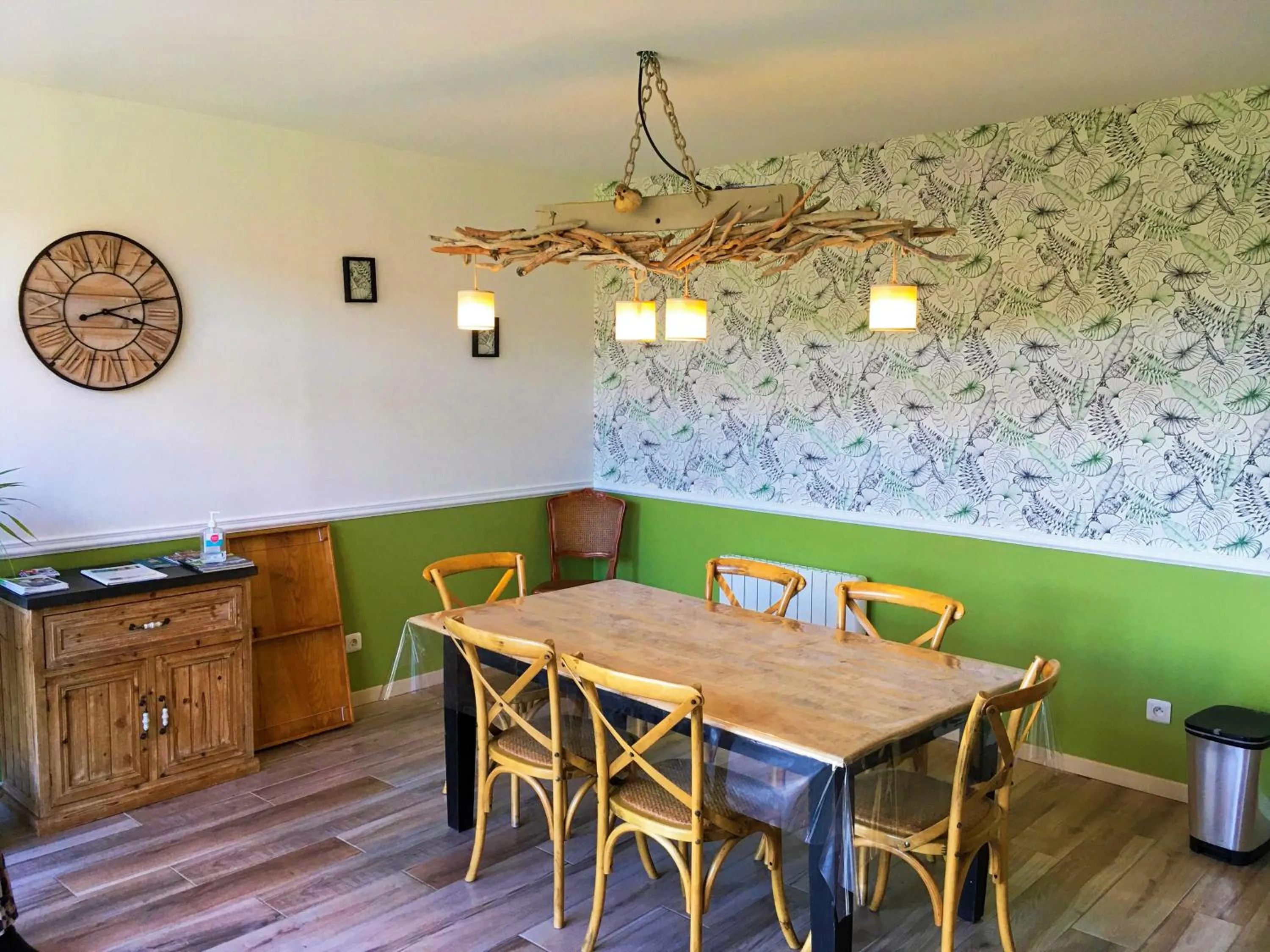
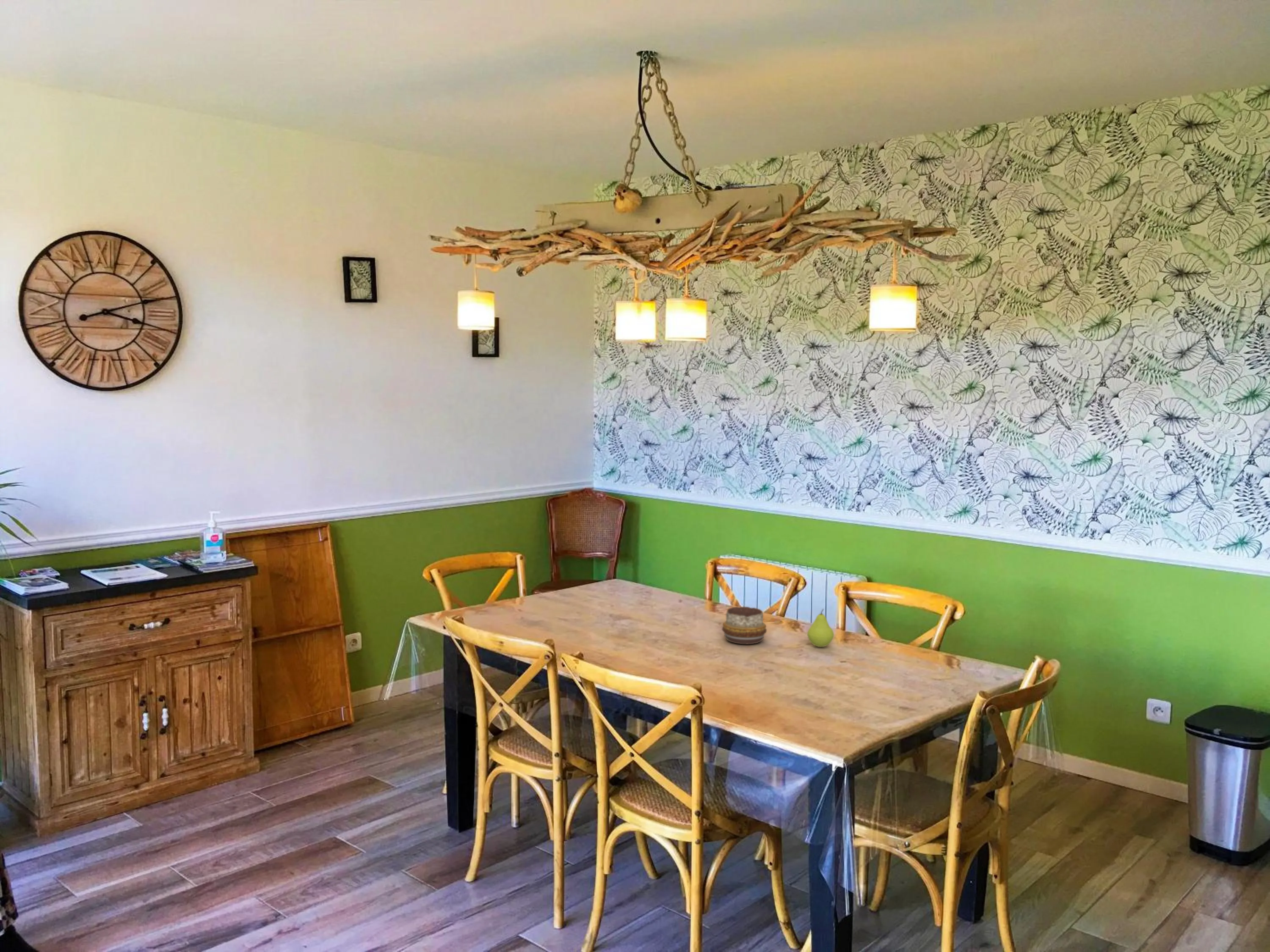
+ decorative bowl (744, 625)
+ fruit (820, 627)
